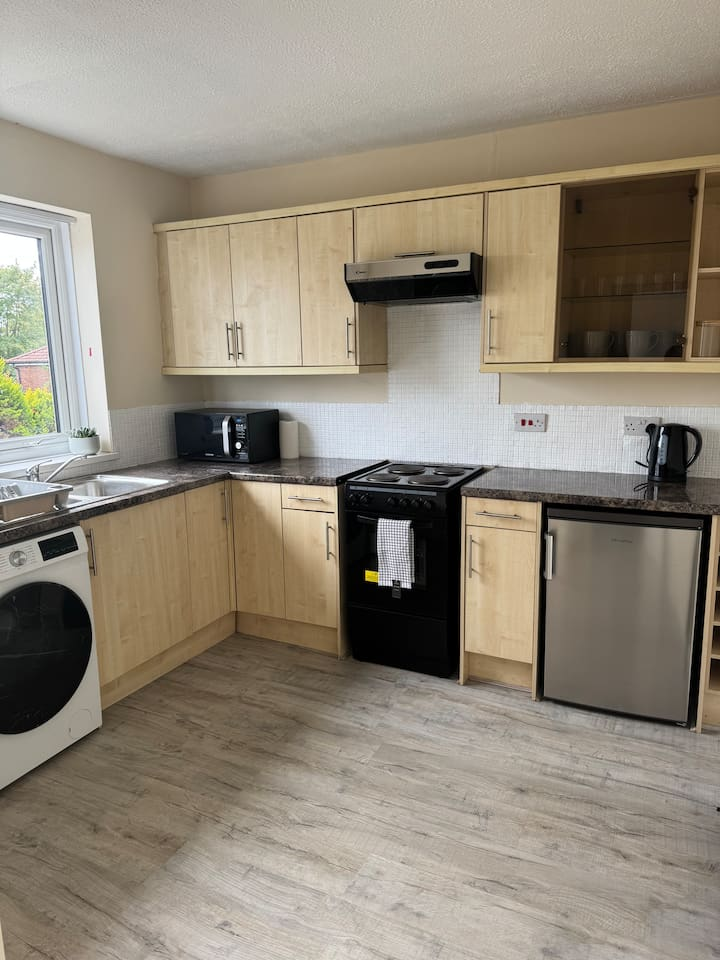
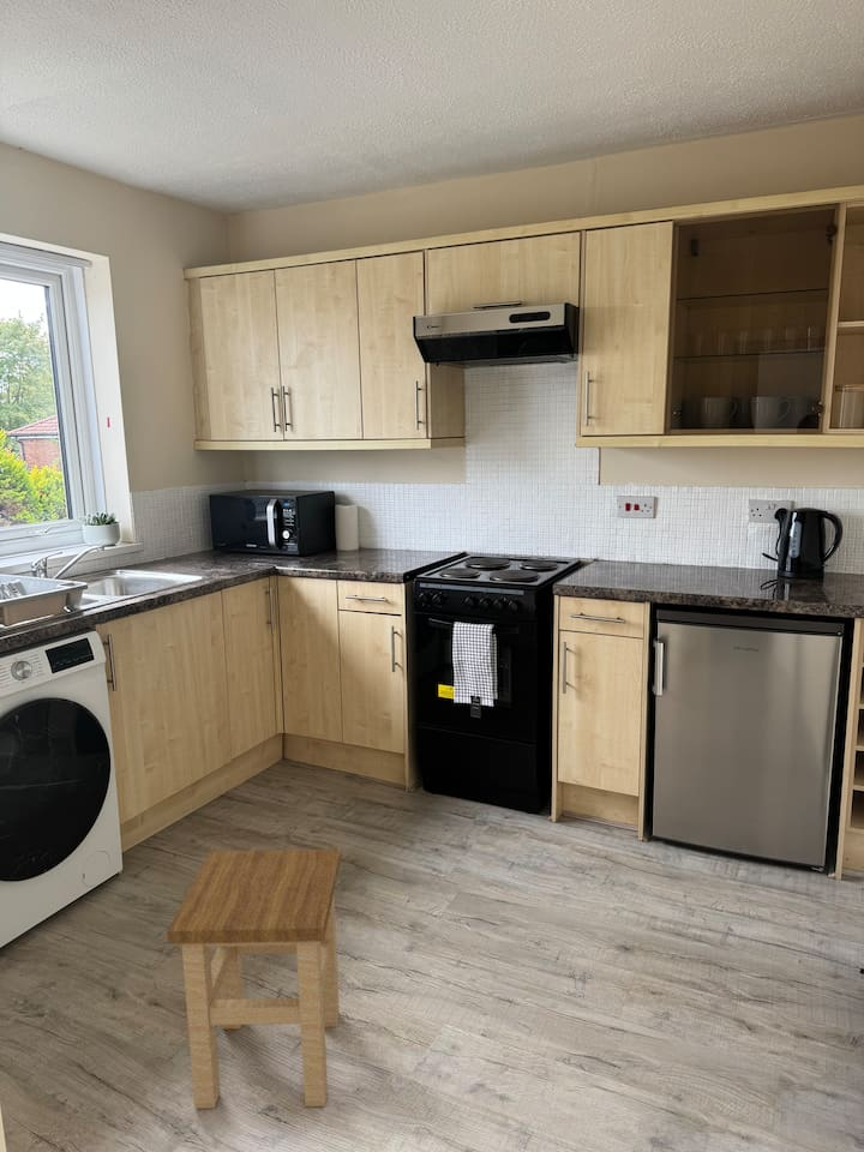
+ stool (266, 953)
